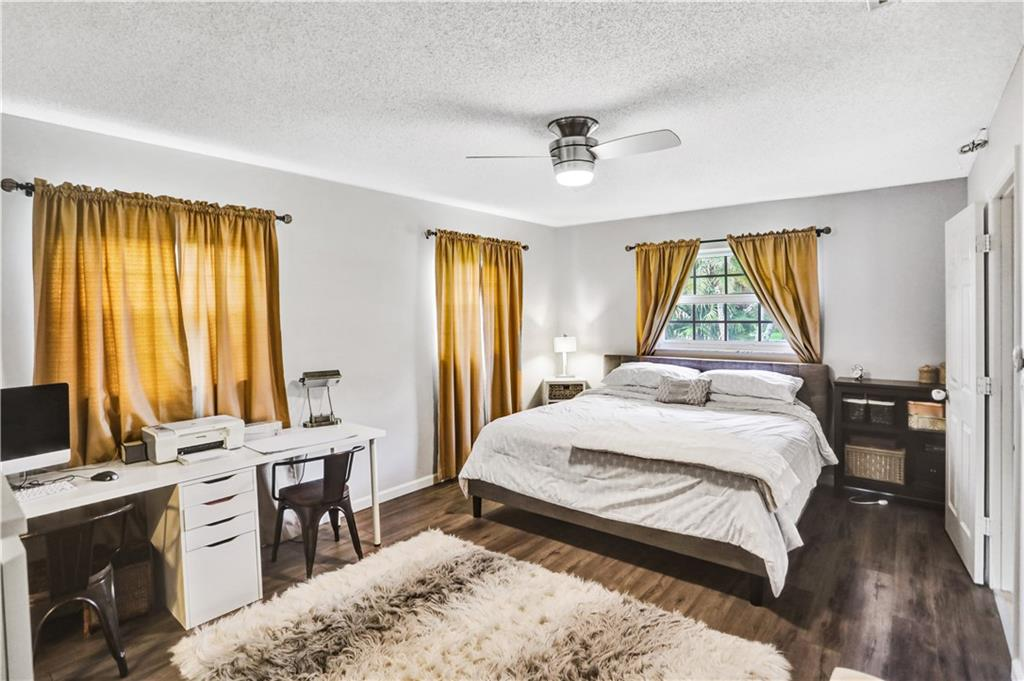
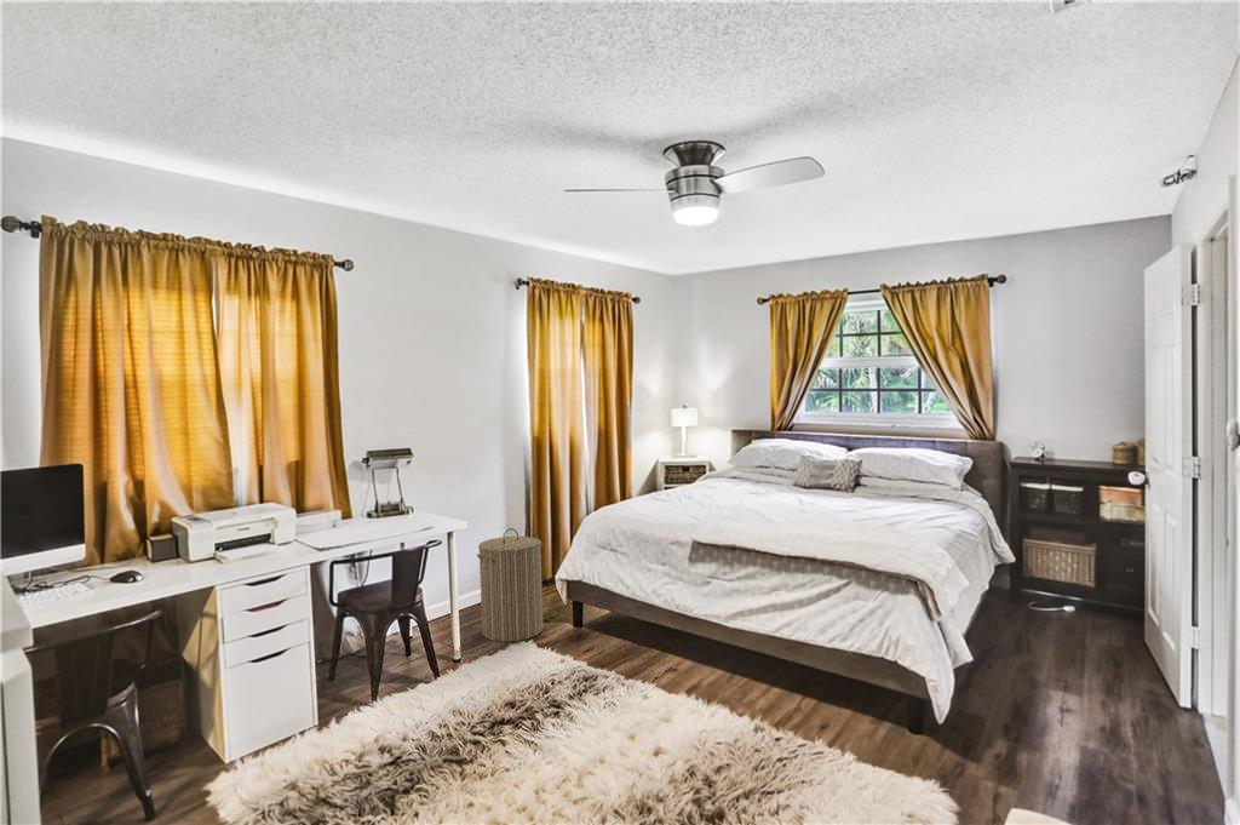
+ laundry hamper (511, 579)
